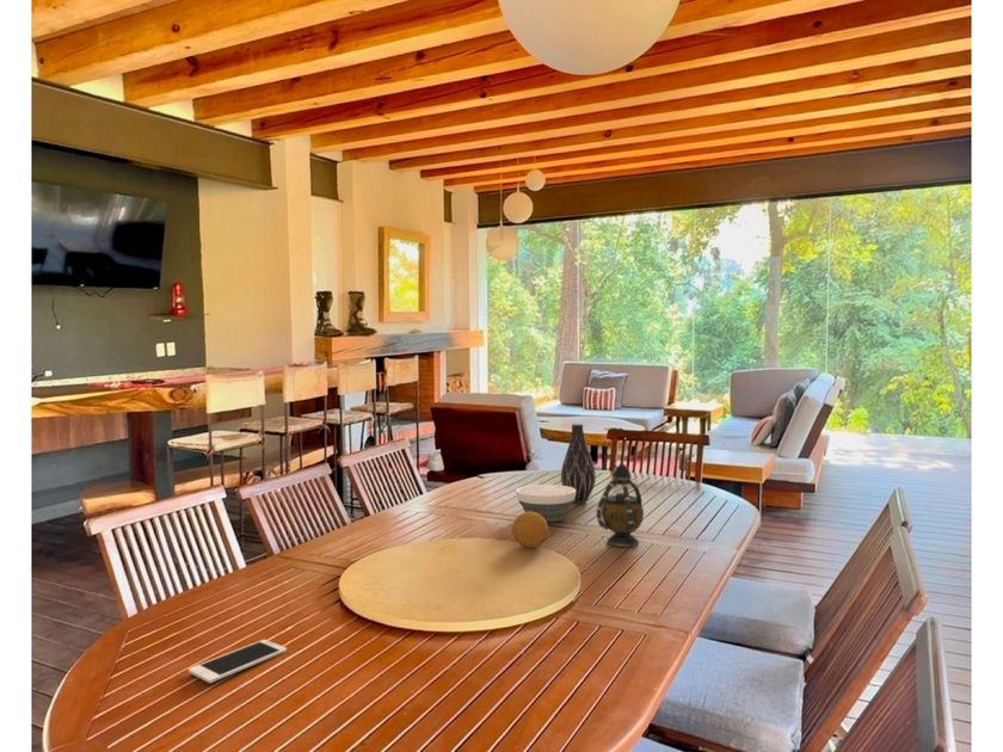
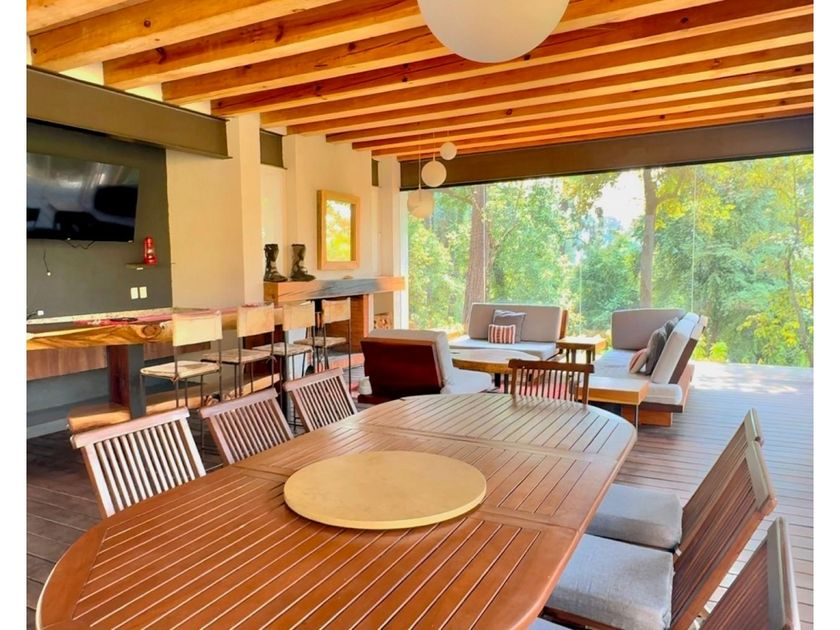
- bowl (546, 504)
- teapot (626, 499)
- vase (578, 462)
- fruit (530, 529)
- cell phone (239, 659)
